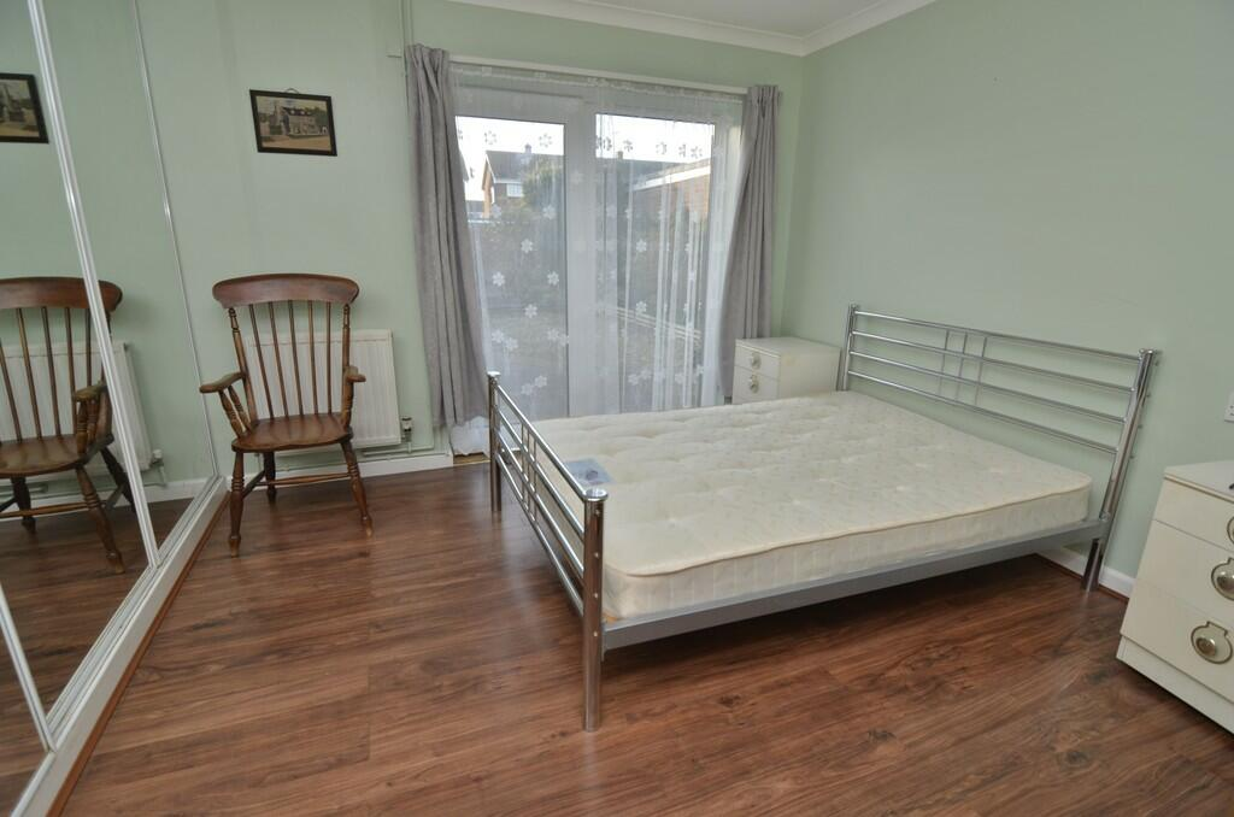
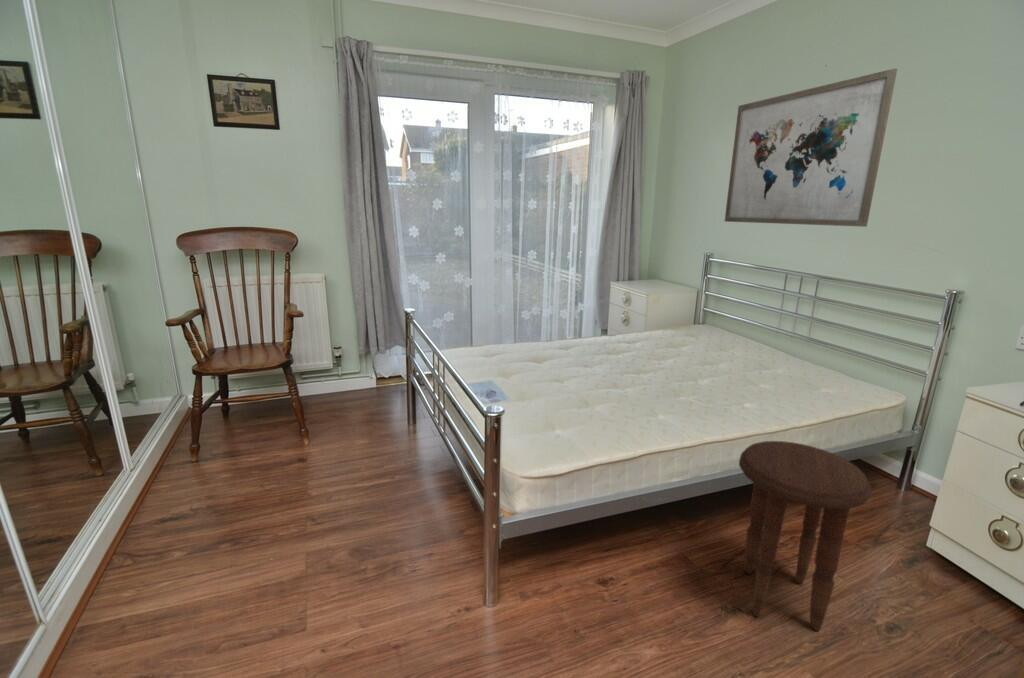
+ side table (780, 533)
+ wall art (795, 159)
